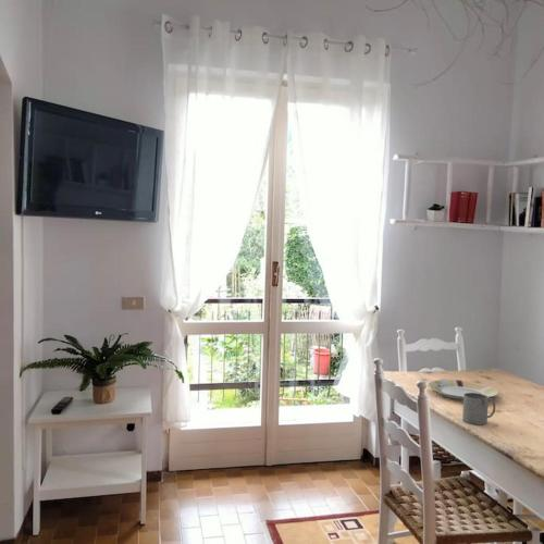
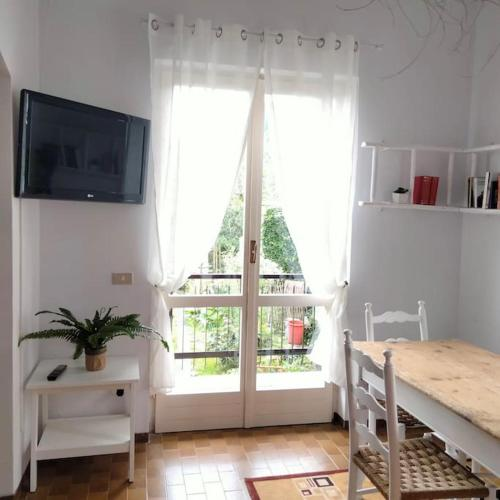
- plate (461, 390)
- mug (480, 408)
